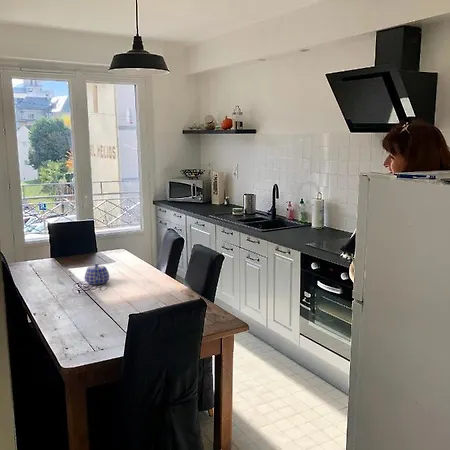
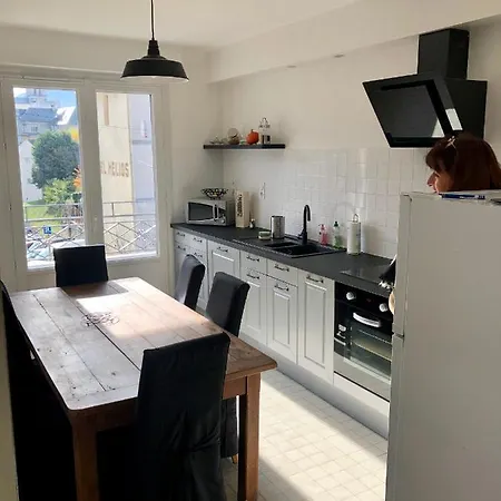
- teapot (97, 273)
